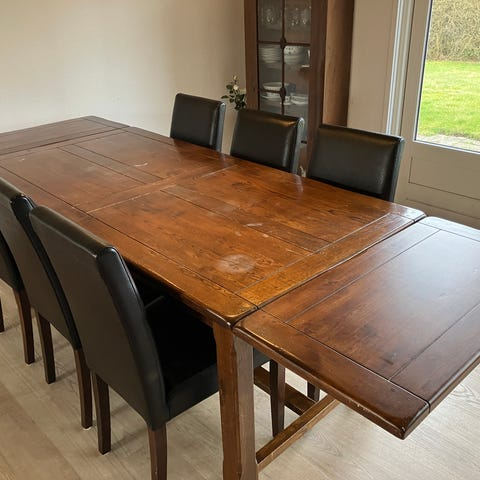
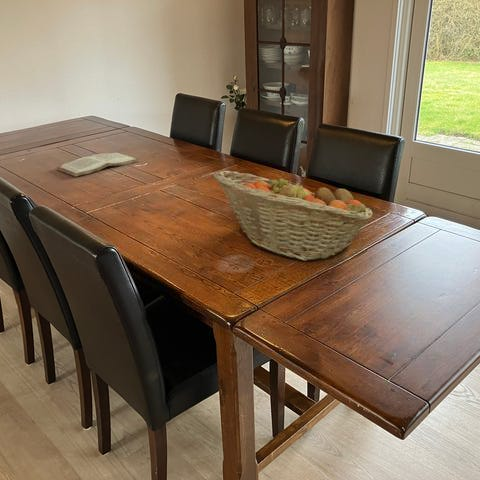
+ book (98, 161)
+ fruit basket (290, 205)
